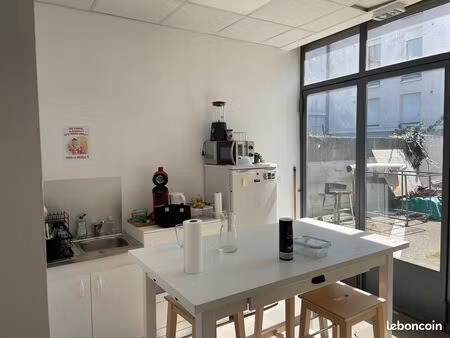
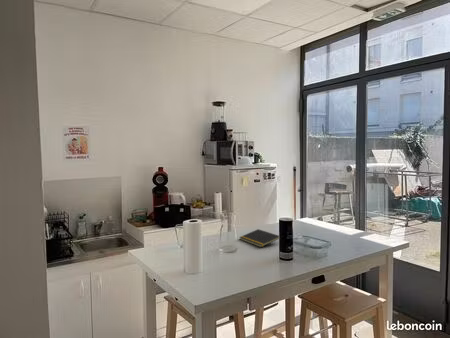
+ notepad (259, 237)
